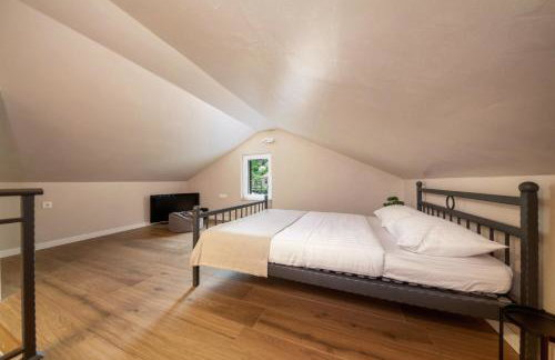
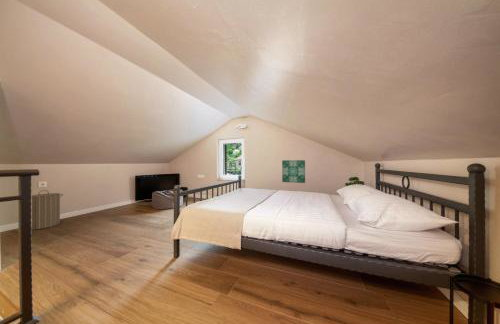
+ wall art (293, 171)
+ laundry hamper (44, 207)
